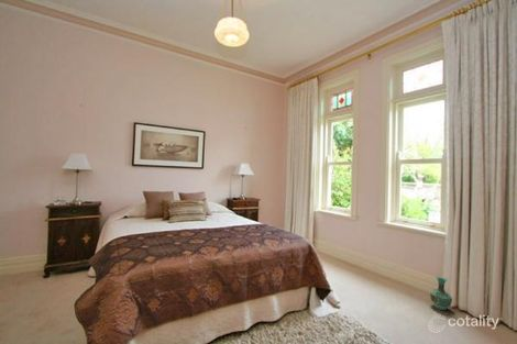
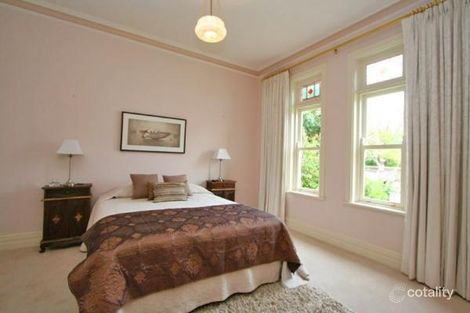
- vase (440, 292)
